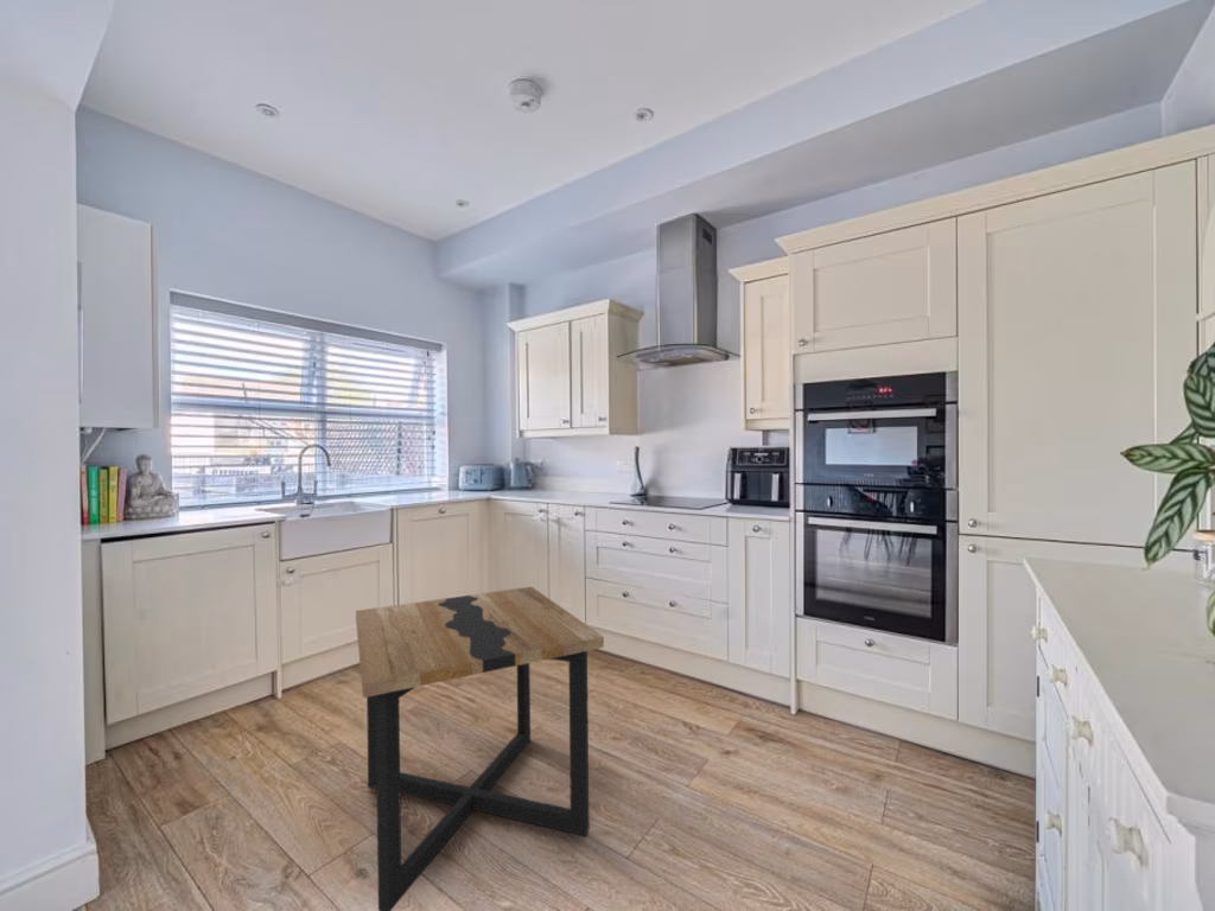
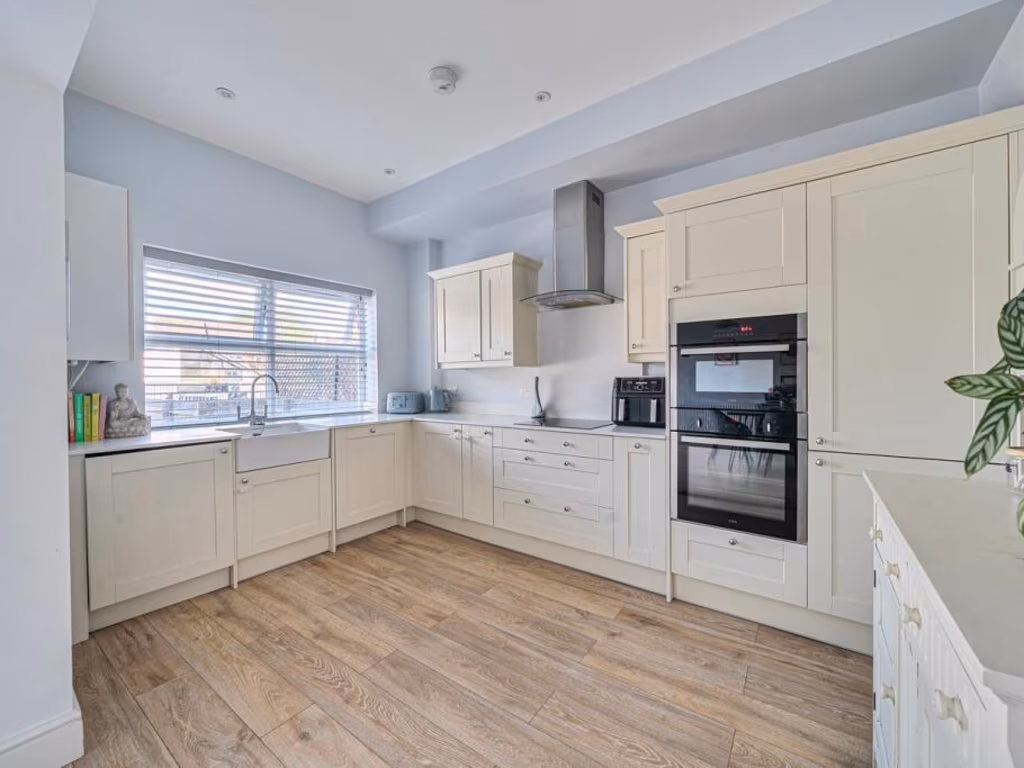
- side table (463, 676)
